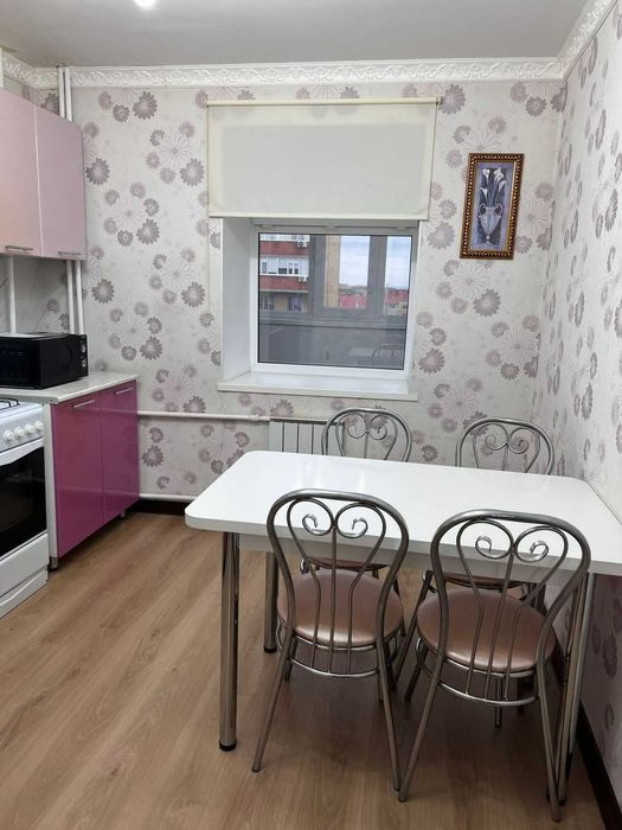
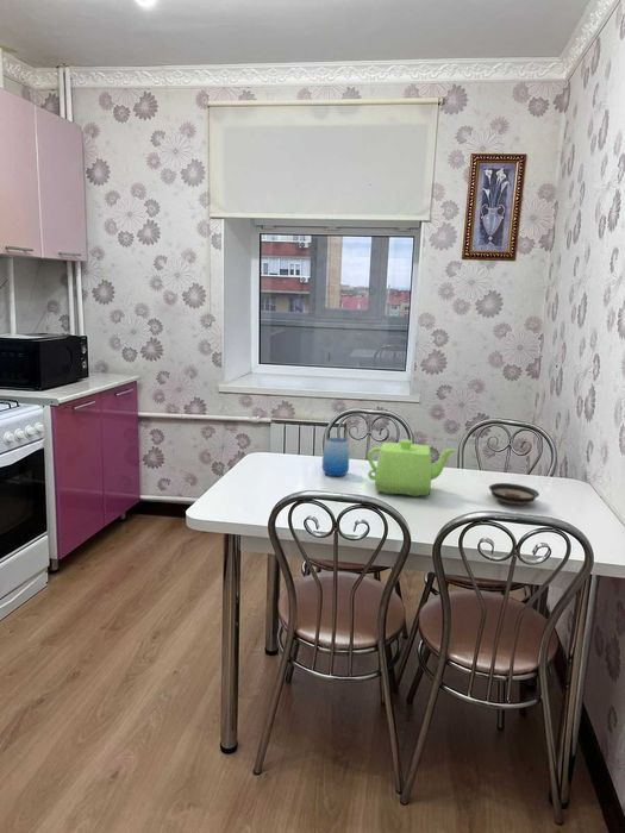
+ cup (336, 456)
+ teapot (411, 465)
+ saucer (513, 495)
